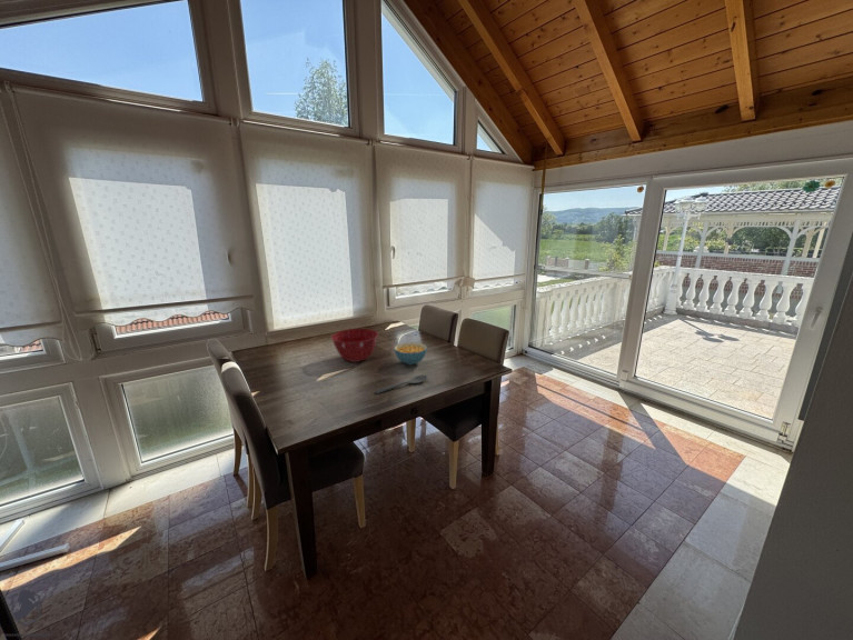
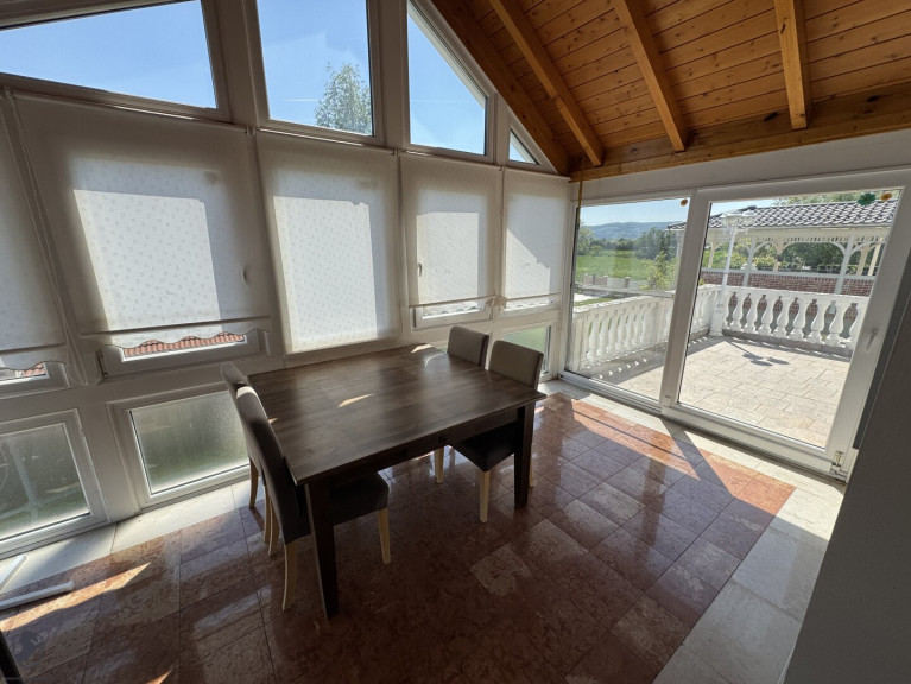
- mixing bowl (355, 346)
- spoon (401, 383)
- cereal bowl (410, 354)
